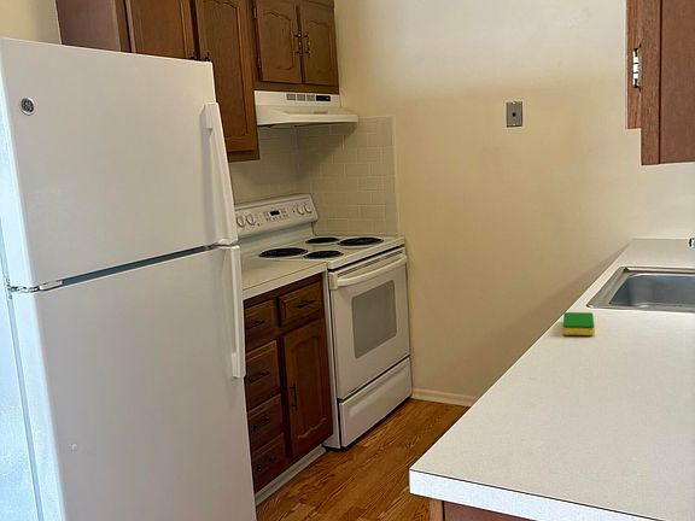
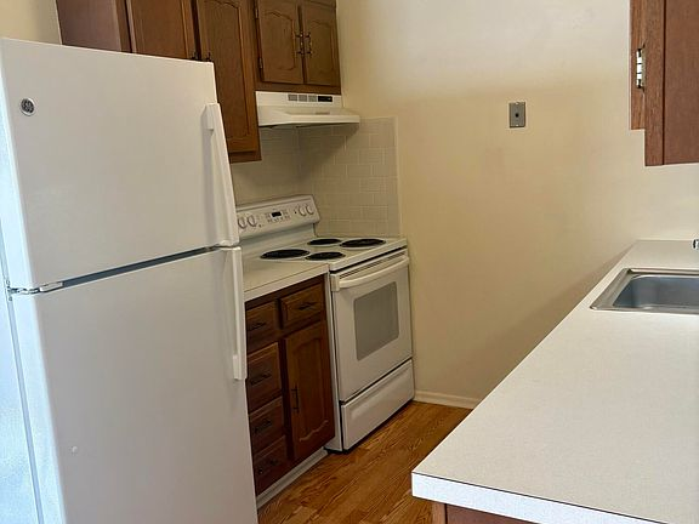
- dish sponge (578, 323)
